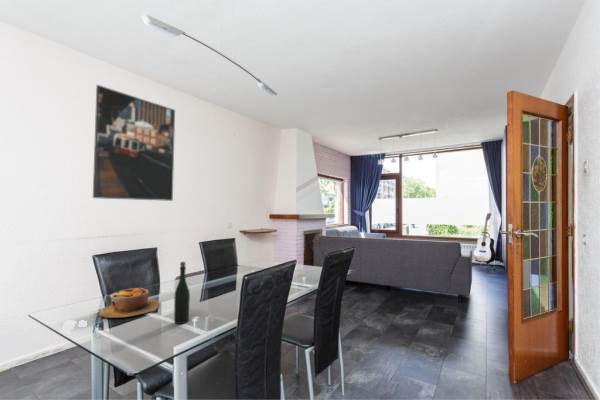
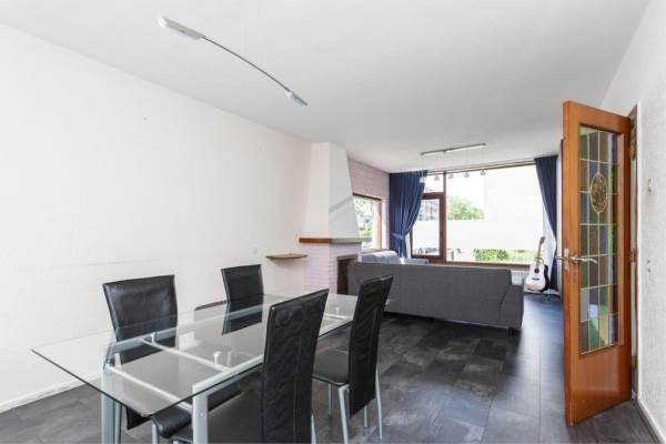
- bowl (130, 299)
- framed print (138, 148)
- bottle (182, 291)
